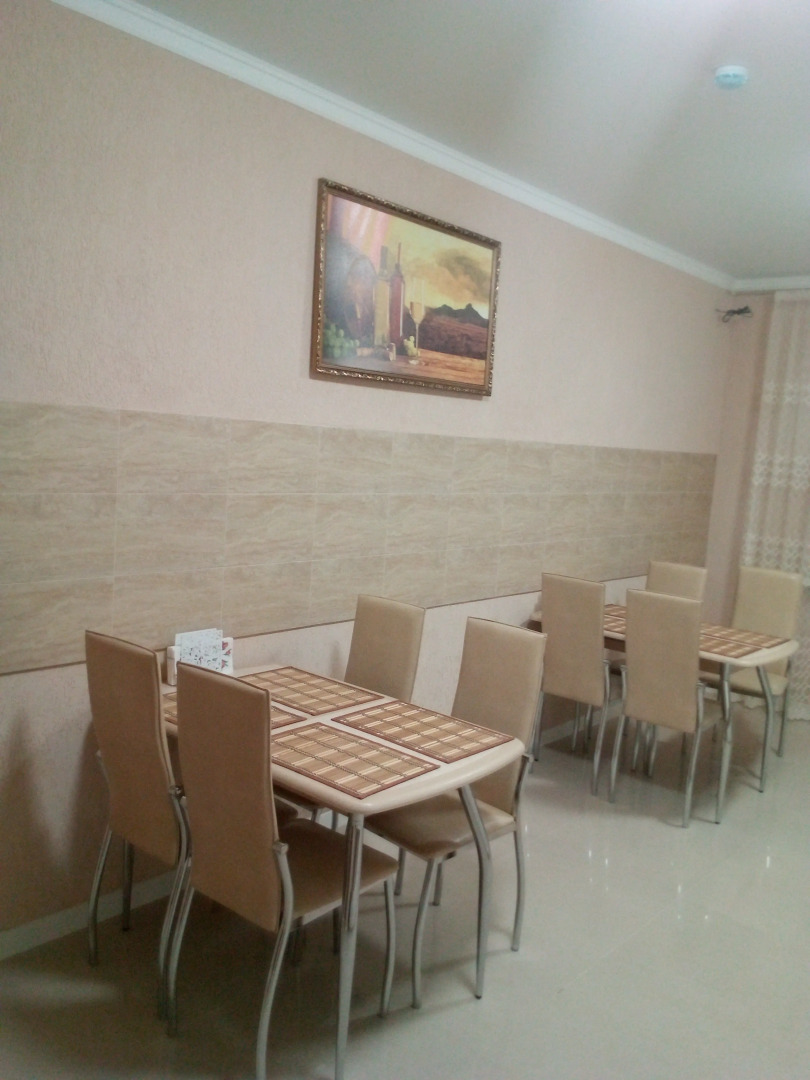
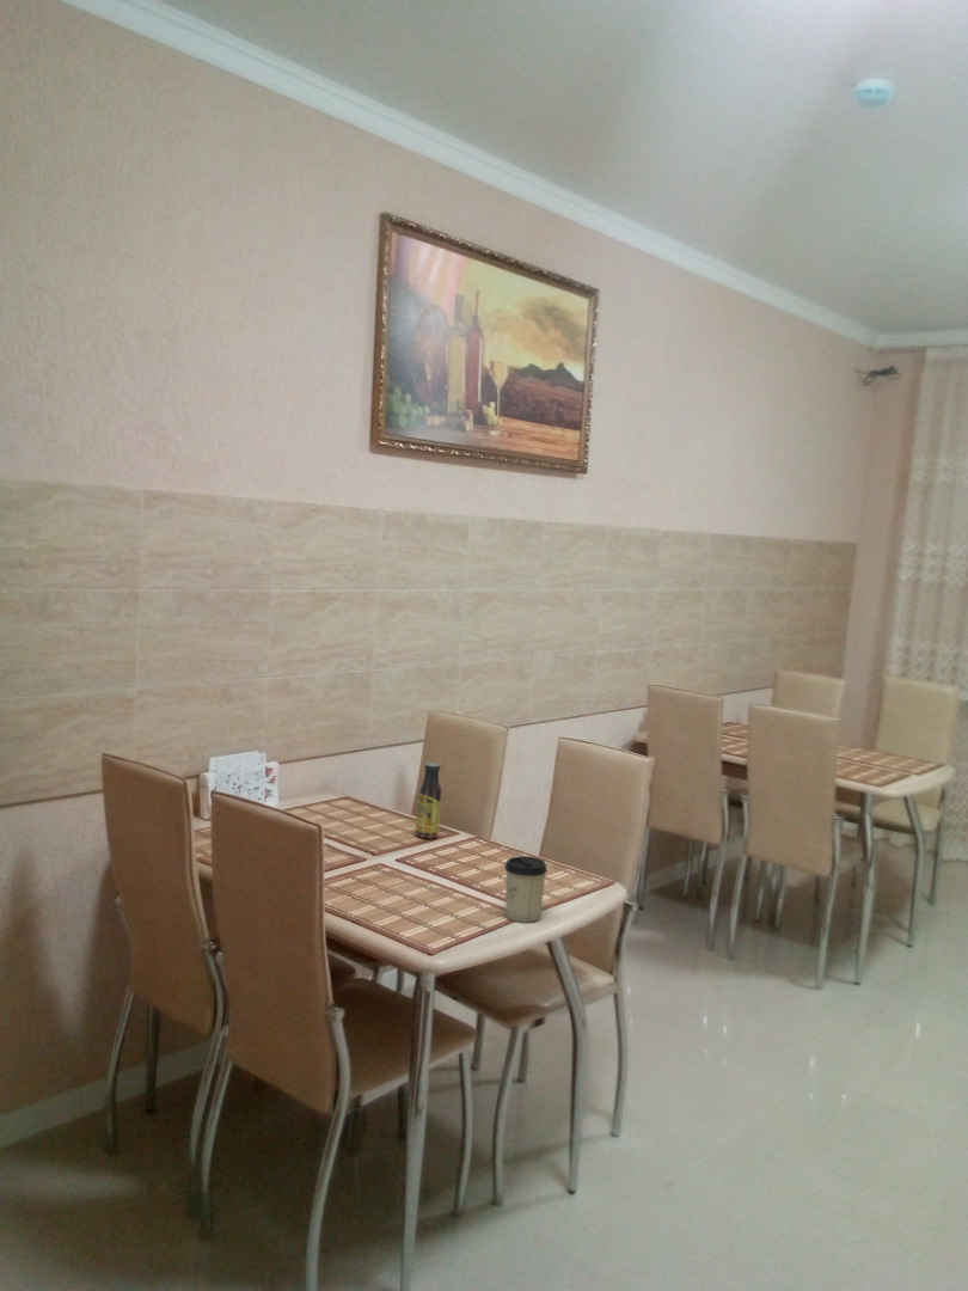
+ cup (523, 888)
+ sauce bottle (429, 800)
